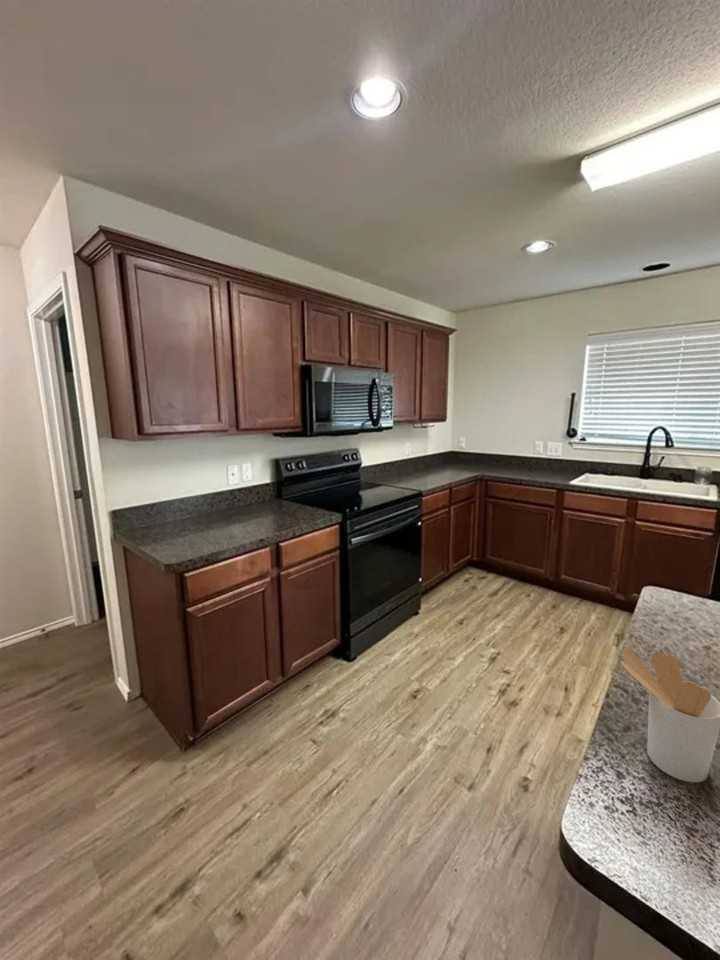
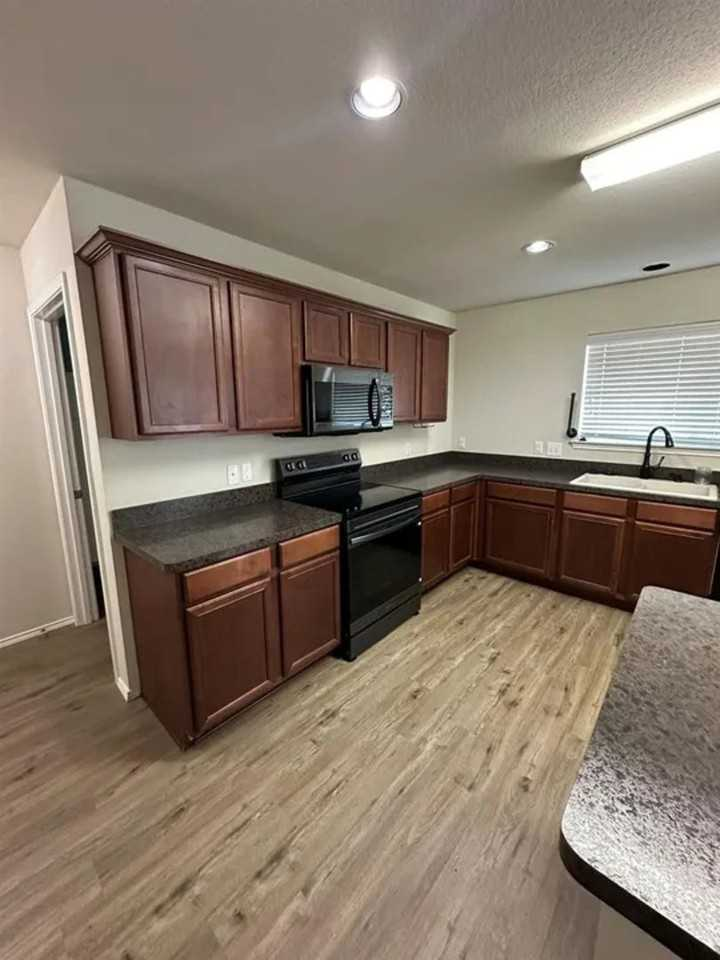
- utensil holder (663, 709)
